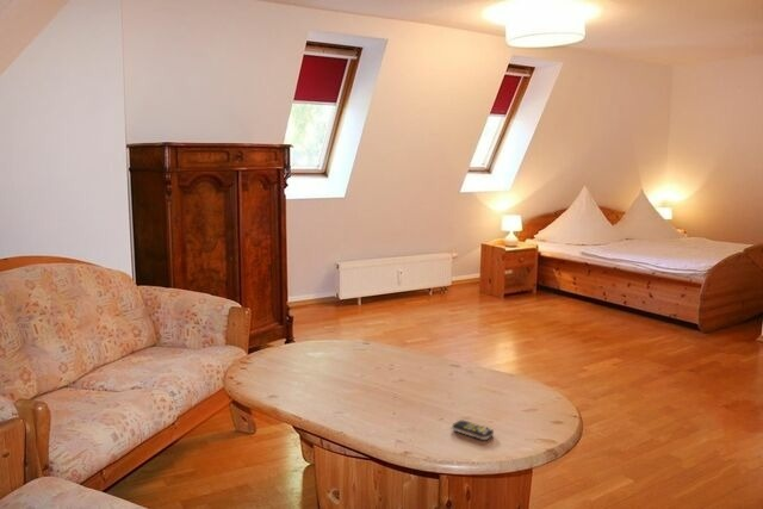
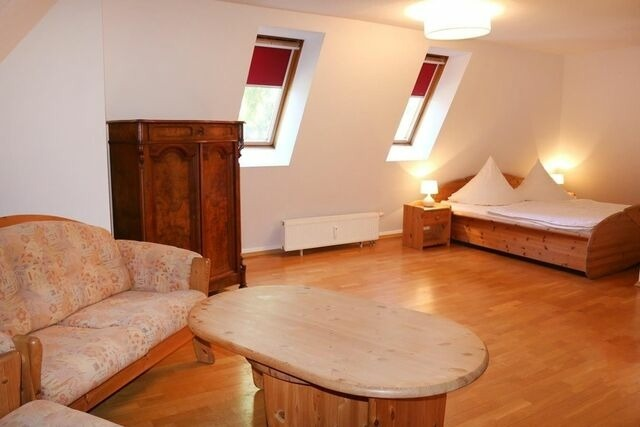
- remote control (472, 429)
